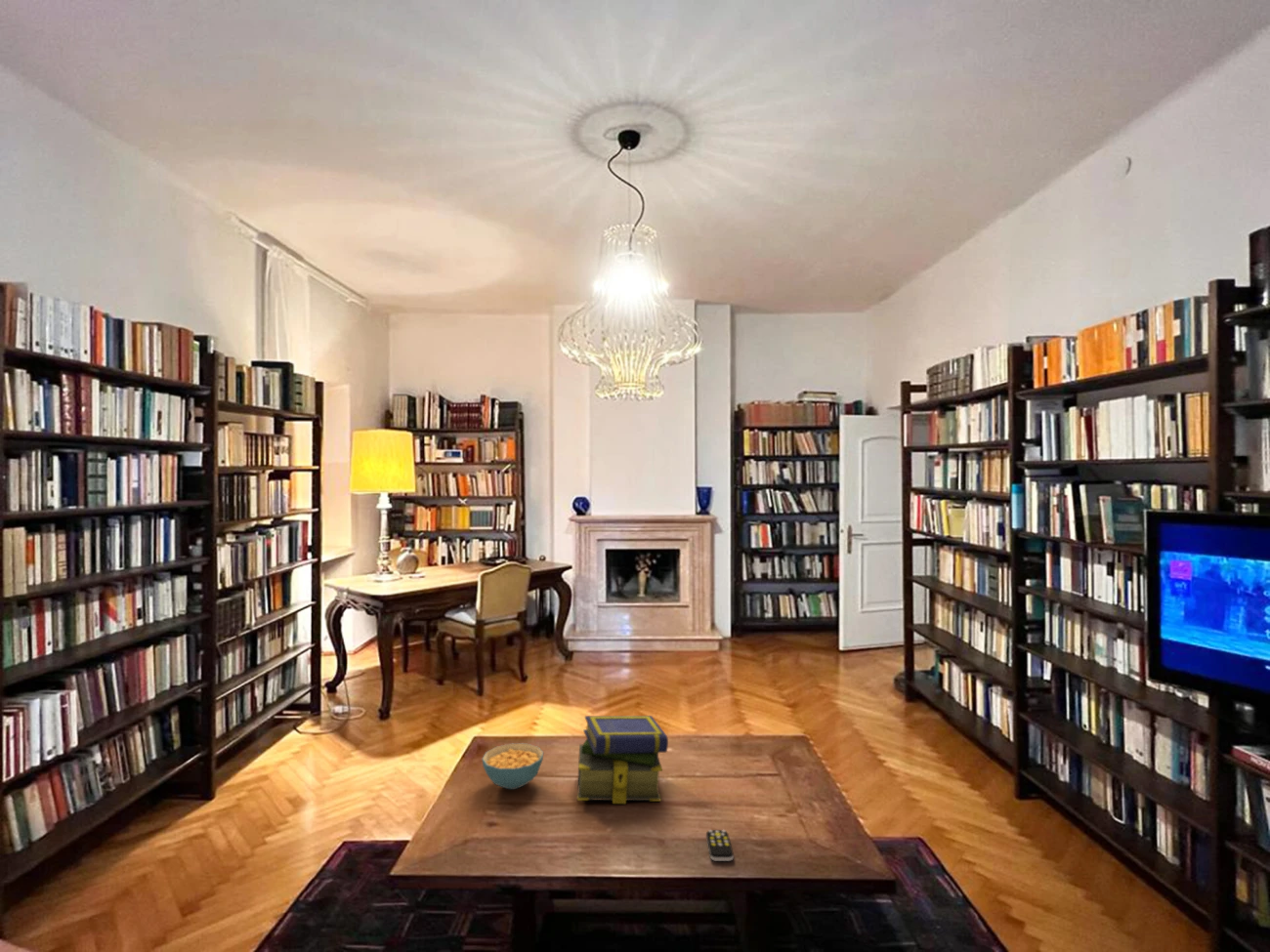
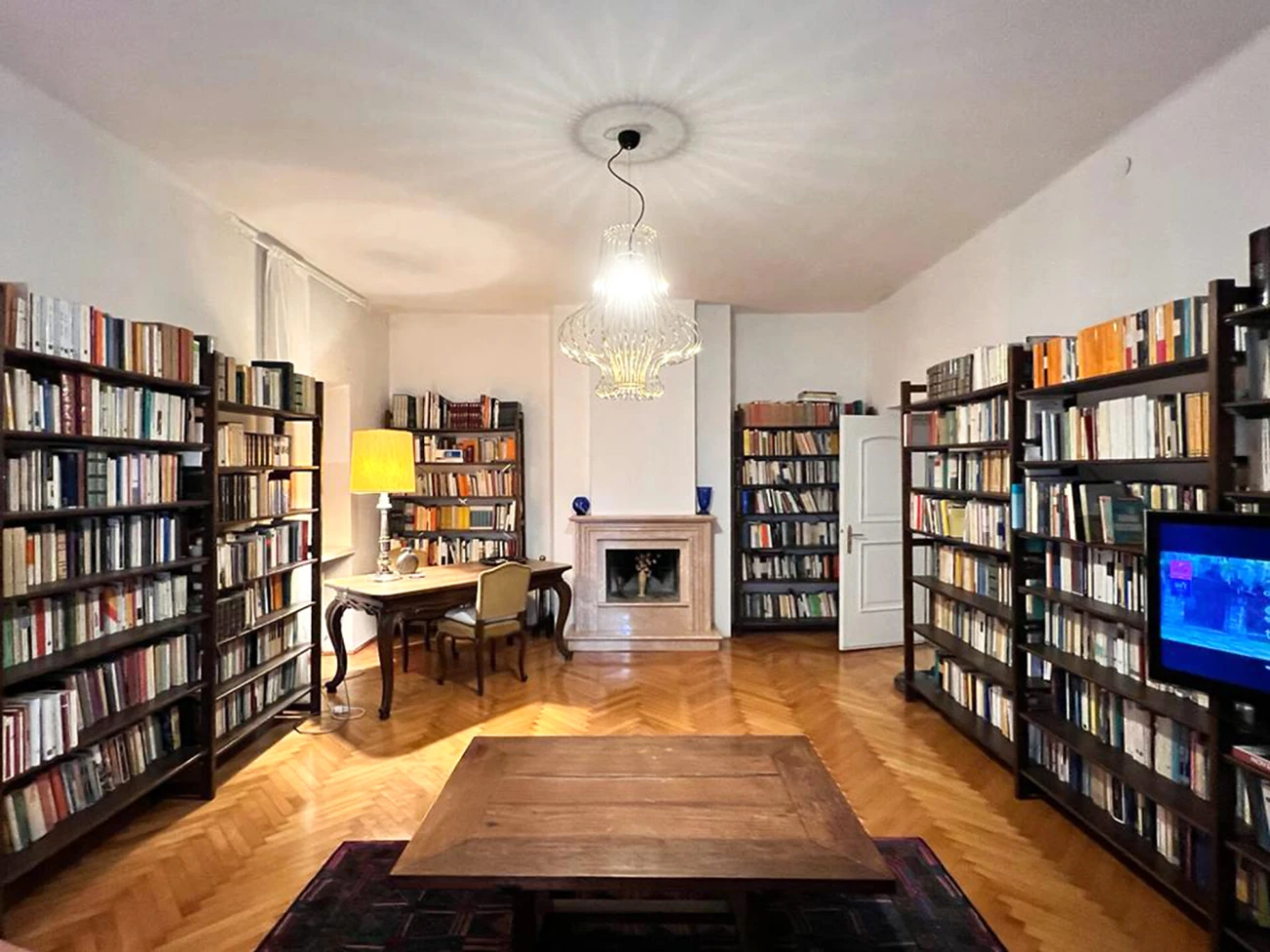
- stack of books (621, 754)
- remote control (719, 845)
- cereal bowl (513, 769)
